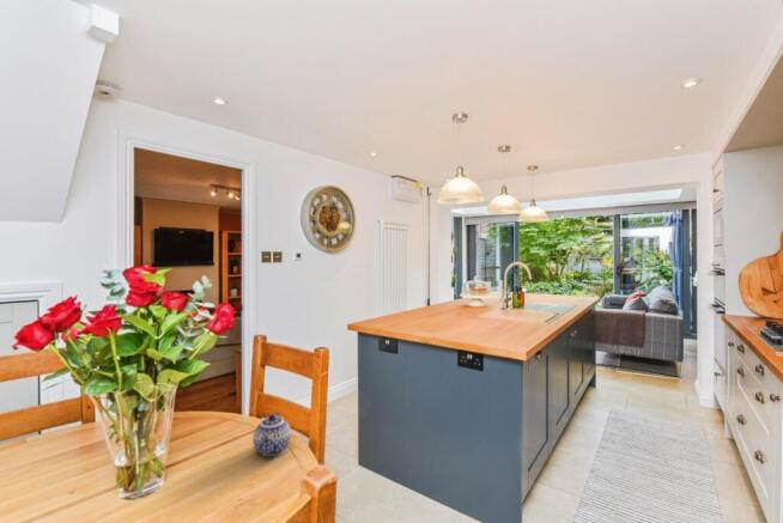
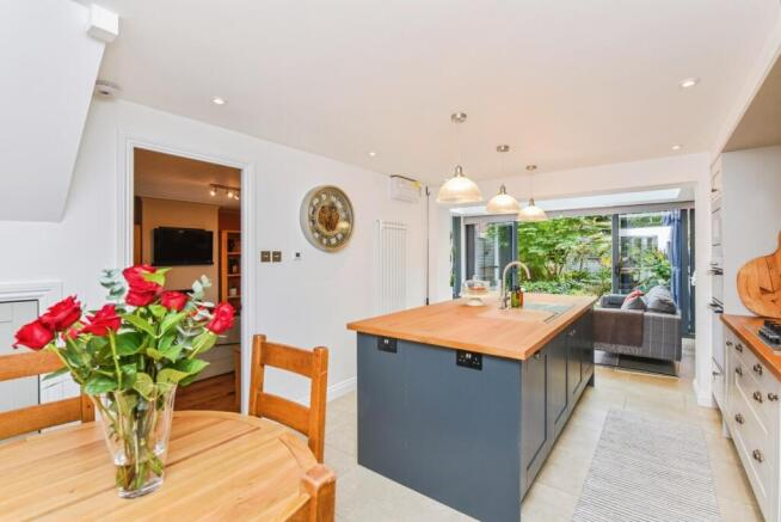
- teapot (272, 432)
